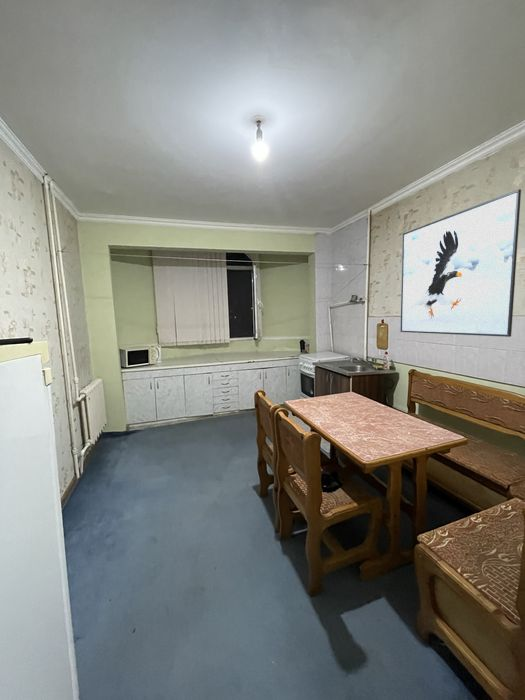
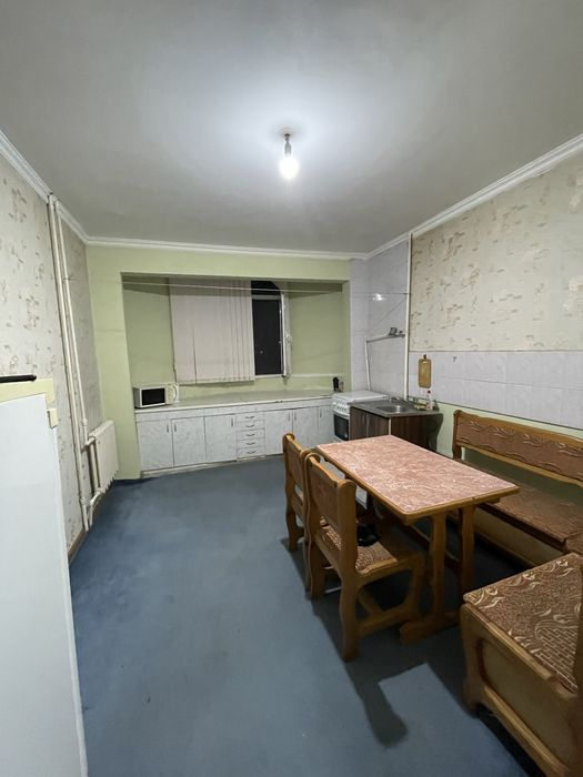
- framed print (447, 276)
